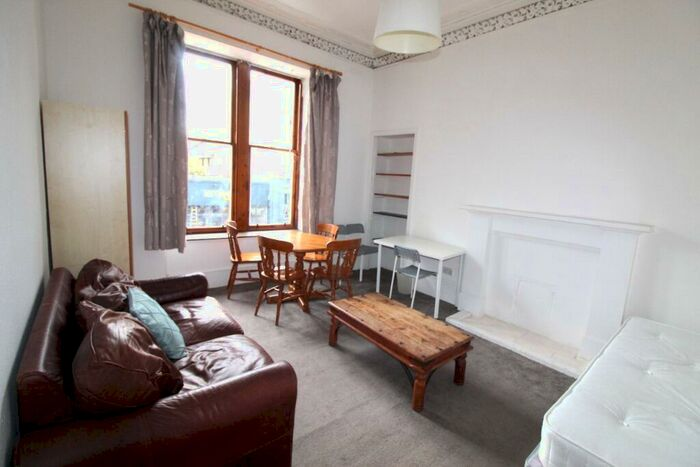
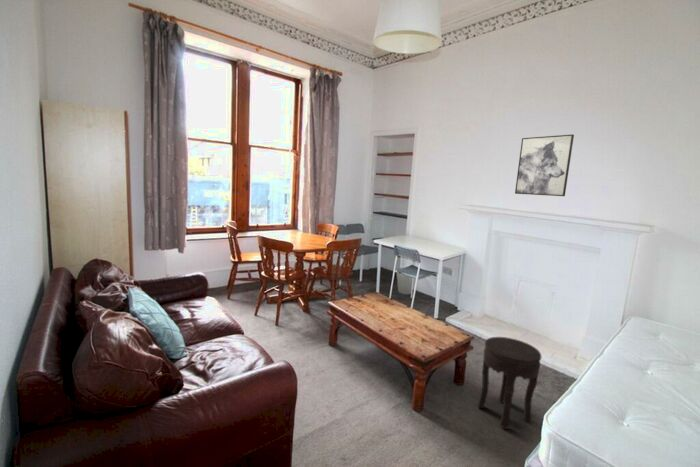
+ side table (507, 381)
+ wall art (542, 166)
